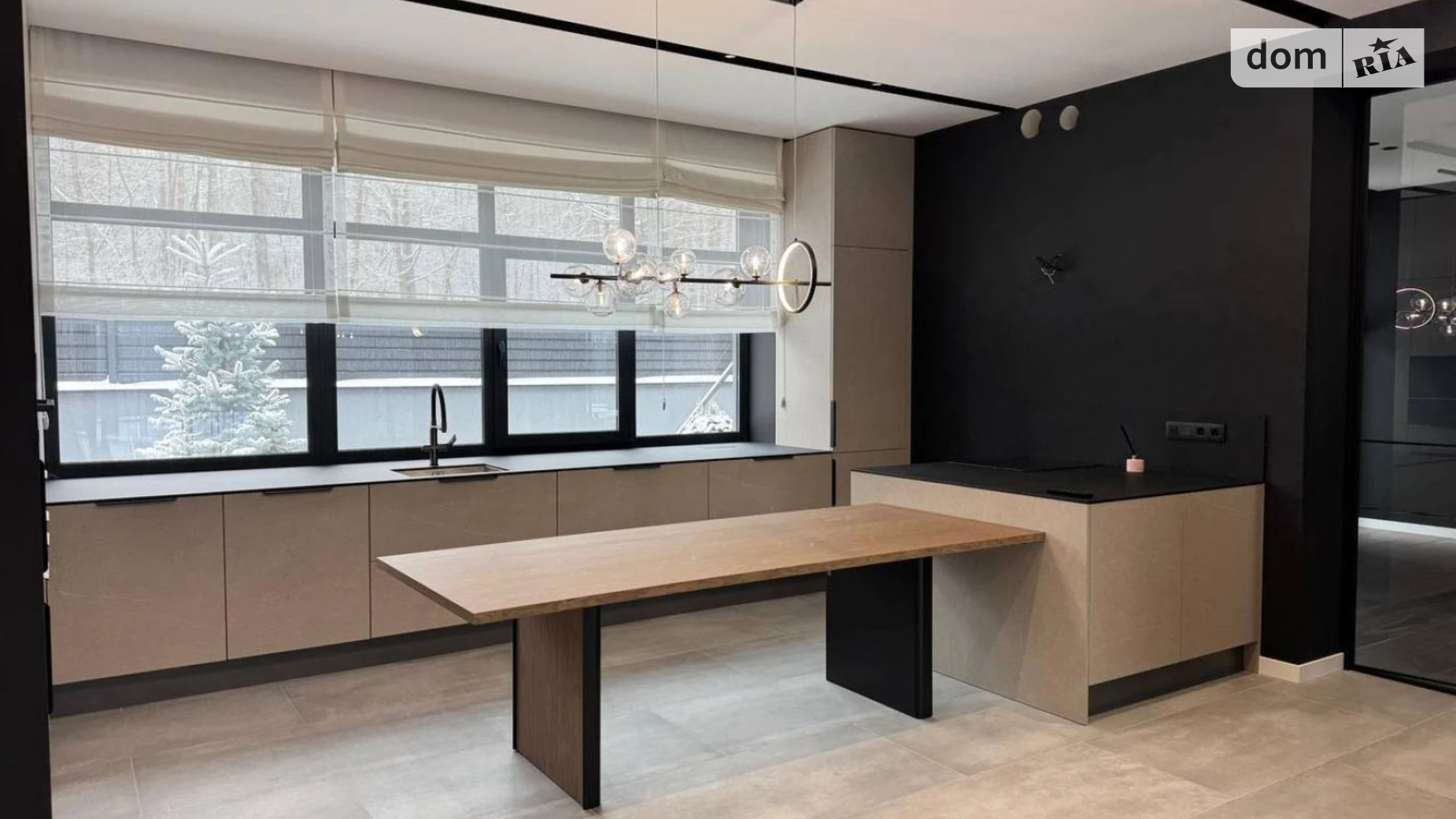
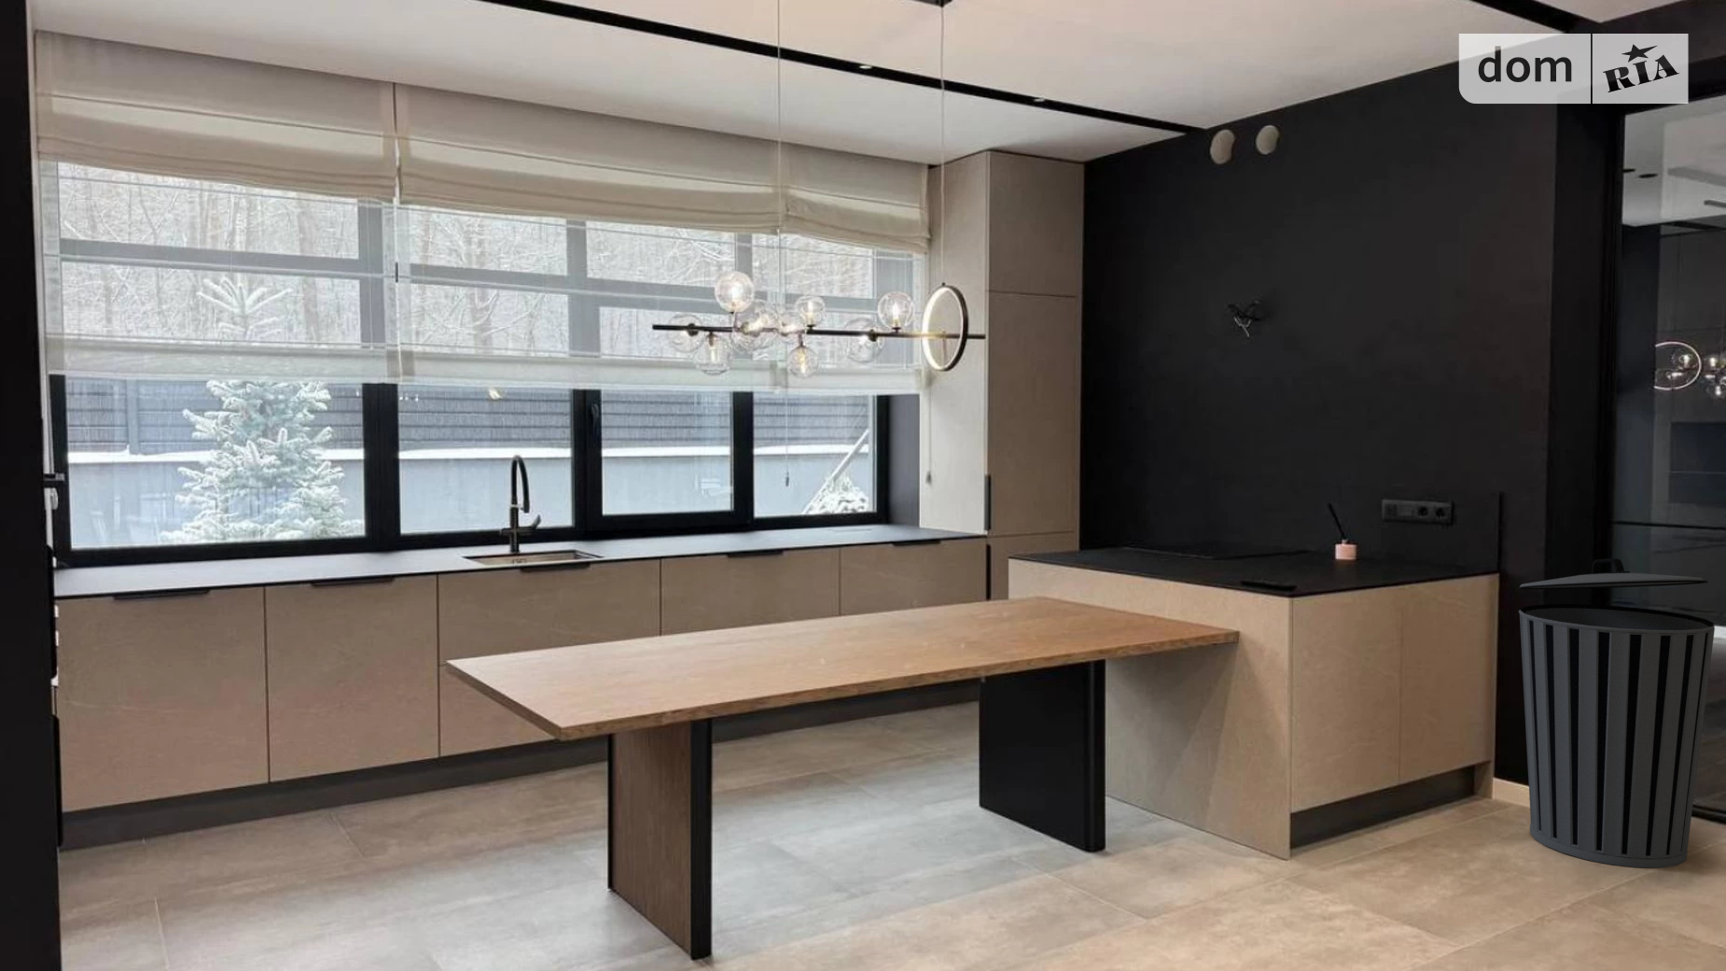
+ trash can (1609, 701)
